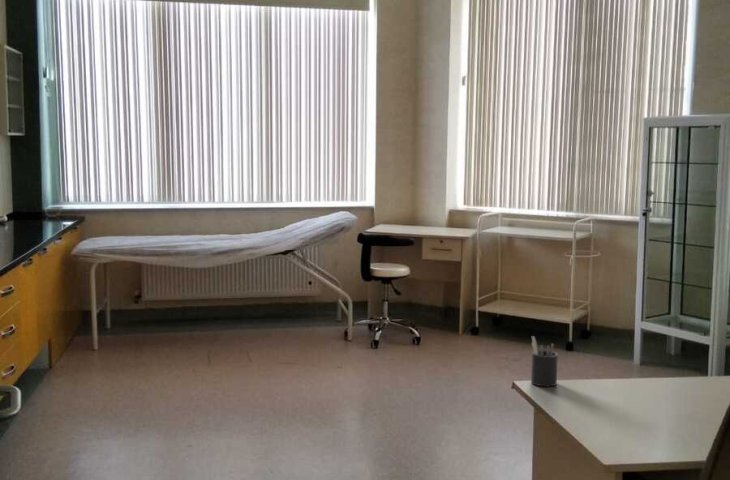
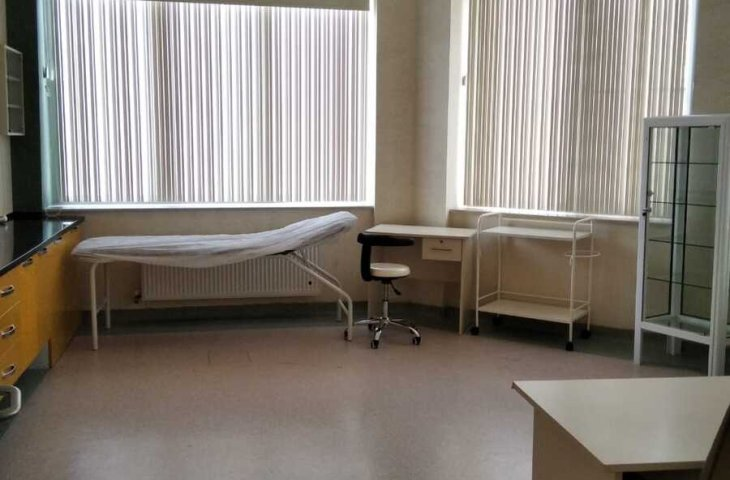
- pen holder (543, 359)
